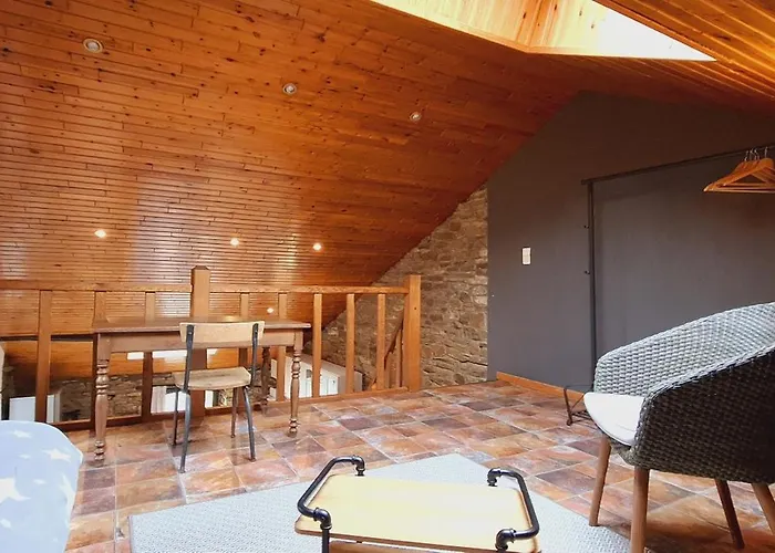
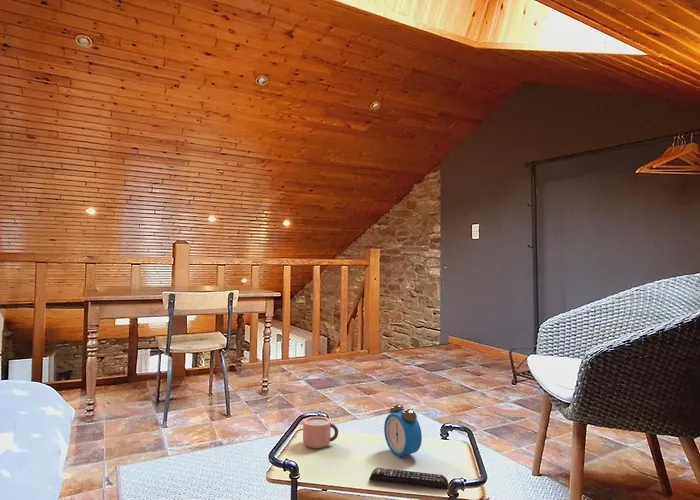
+ alarm clock (402, 430)
+ mug (320, 432)
+ remote control (408, 478)
